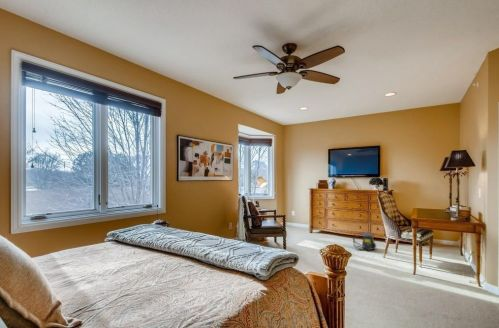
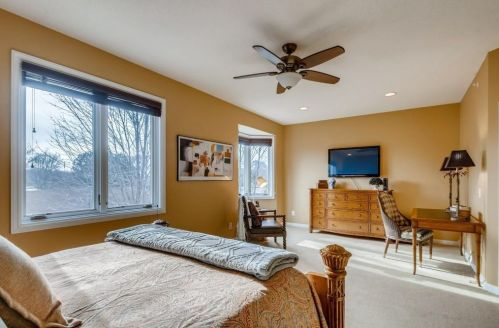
- shoulder bag (364, 240)
